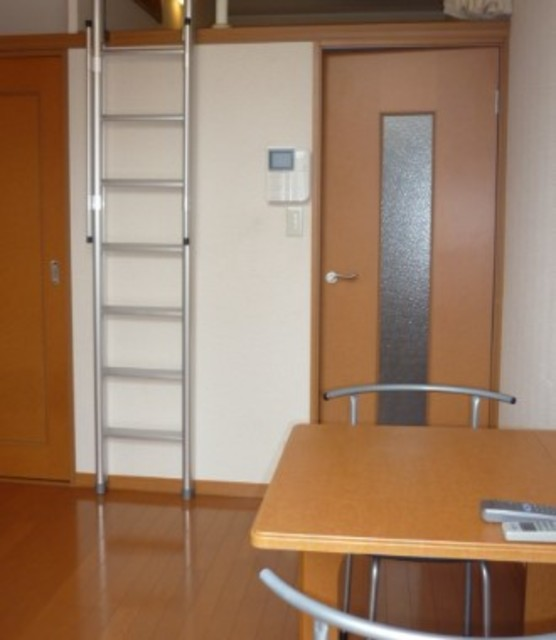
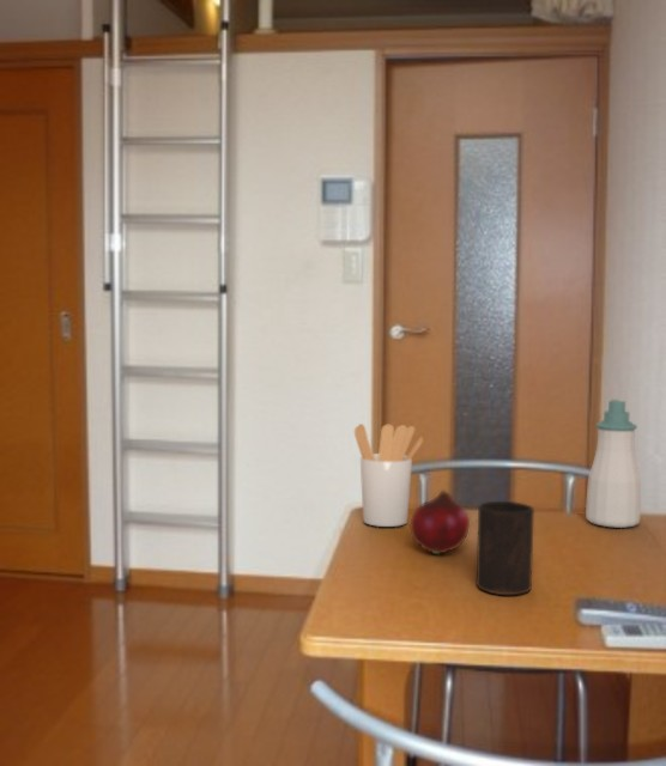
+ soap bottle (614, 462)
+ utensil holder (389, 472)
+ cup (504, 547)
+ fruit (440, 522)
